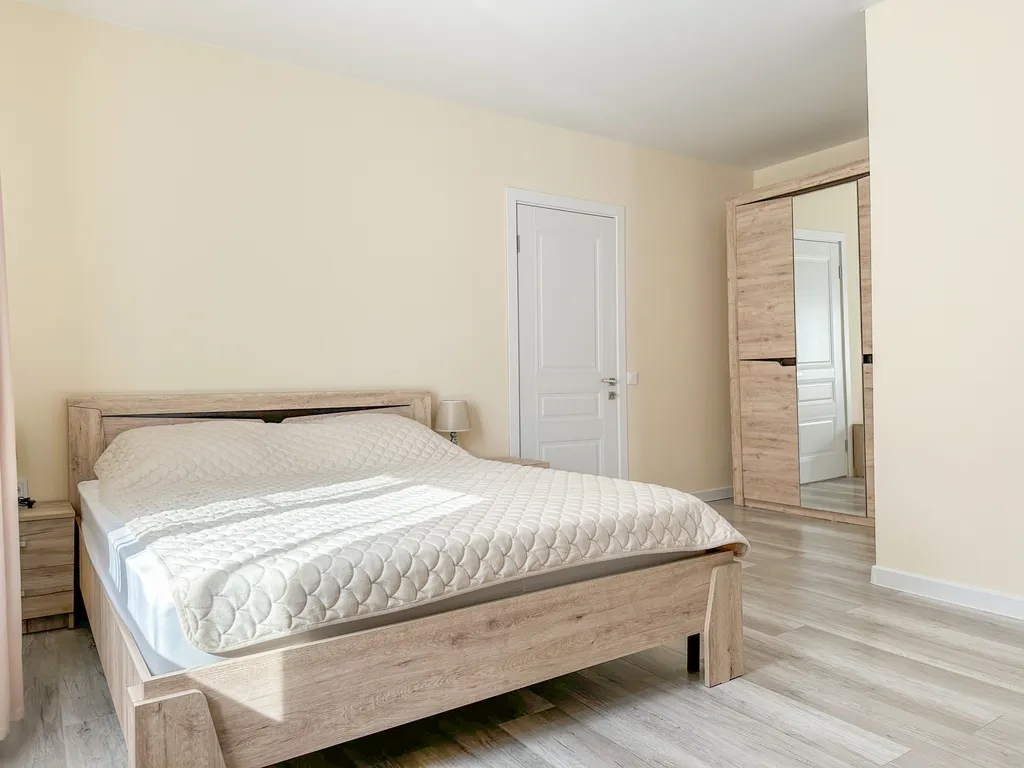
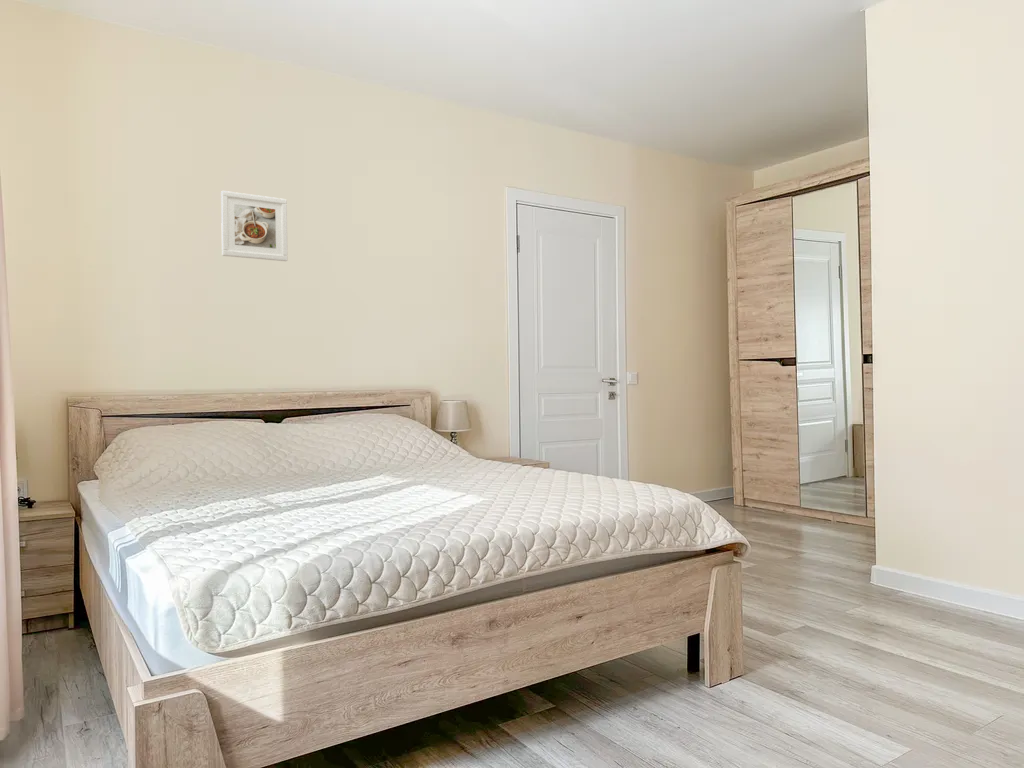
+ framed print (255, 226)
